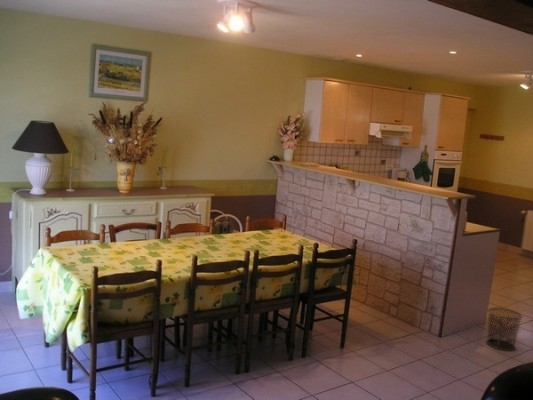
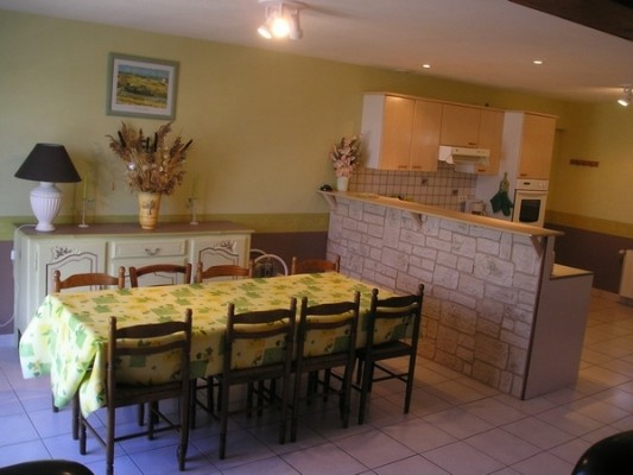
- waste bin (502, 328)
